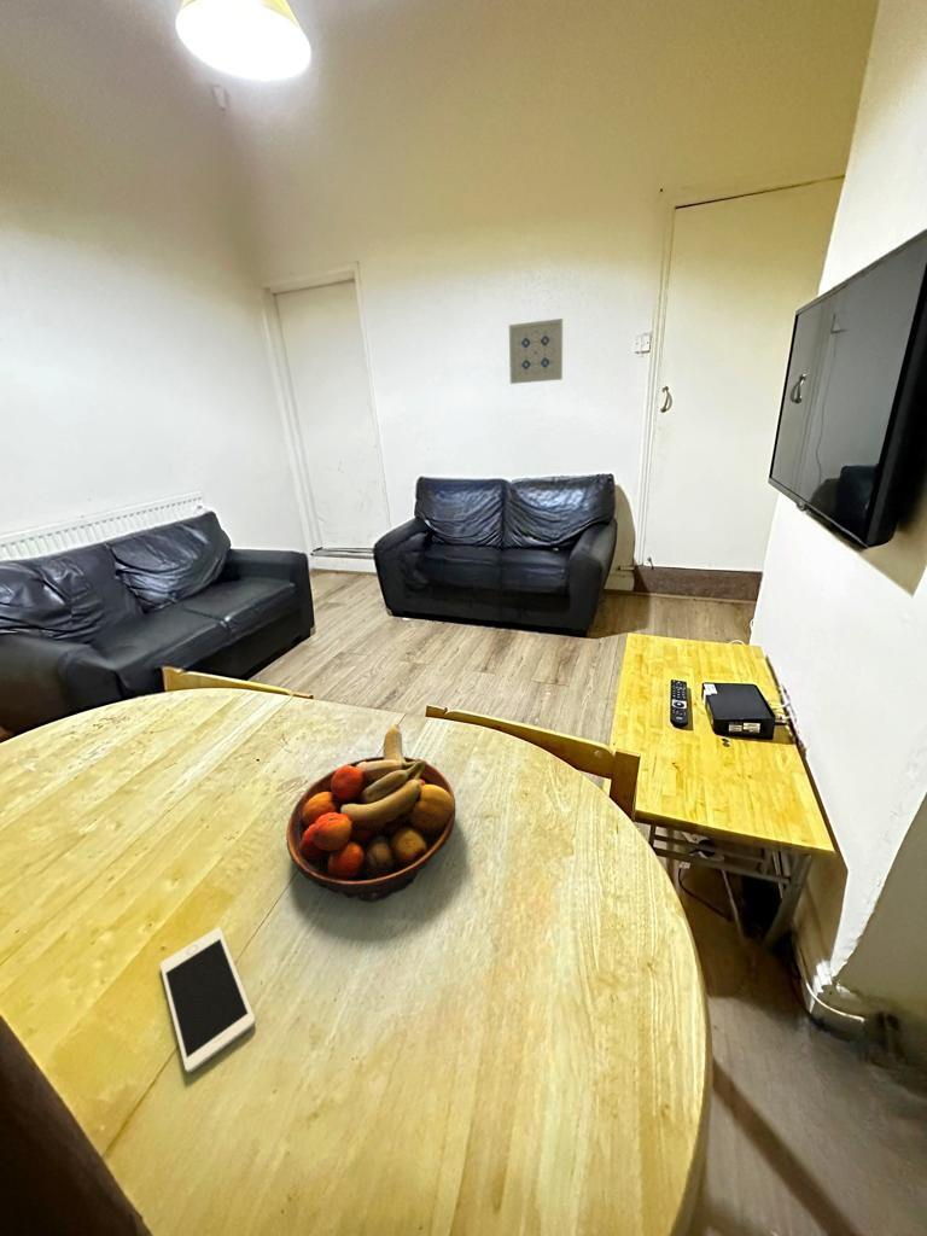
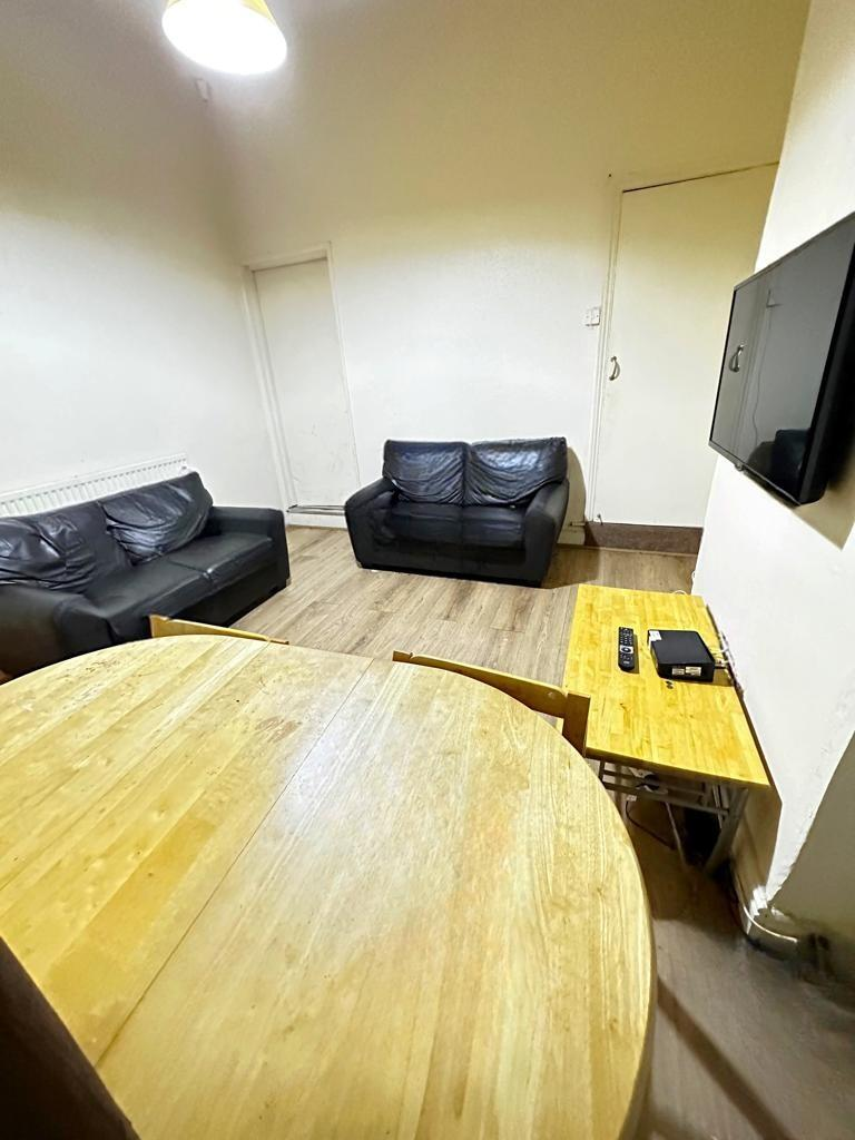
- wall art (535, 352)
- cell phone (205, 991)
- fruit bowl (371, 803)
